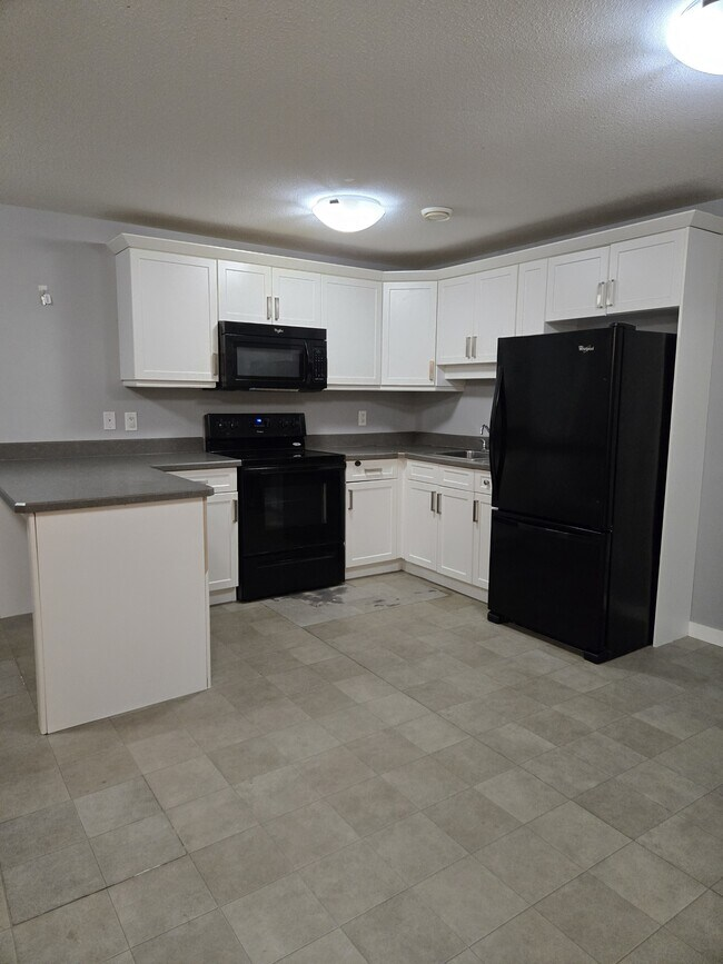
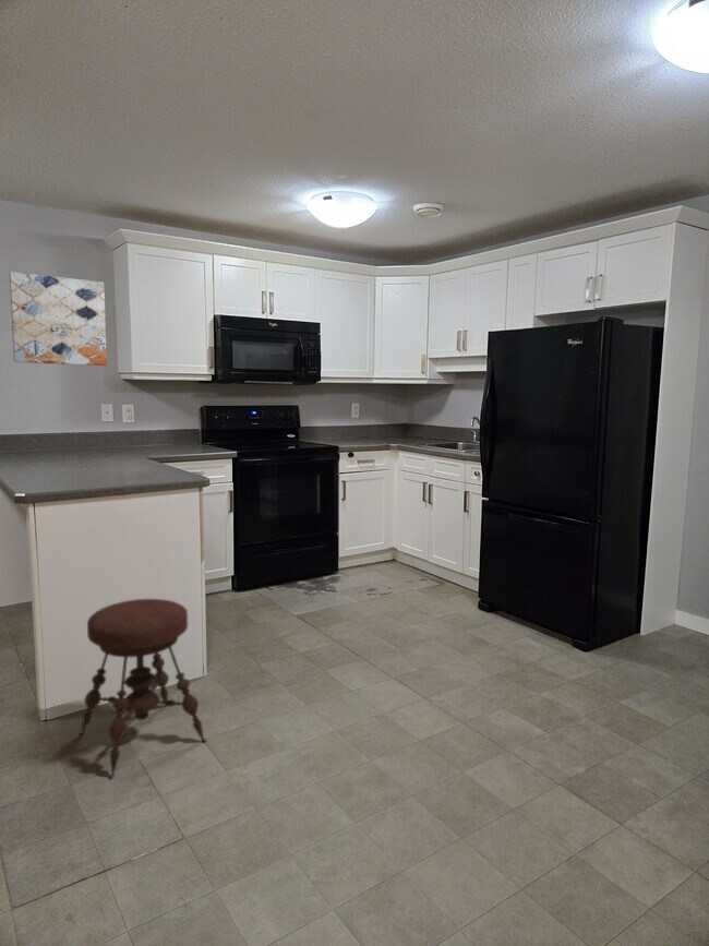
+ wall art (60, 321)
+ stool (140, 674)
